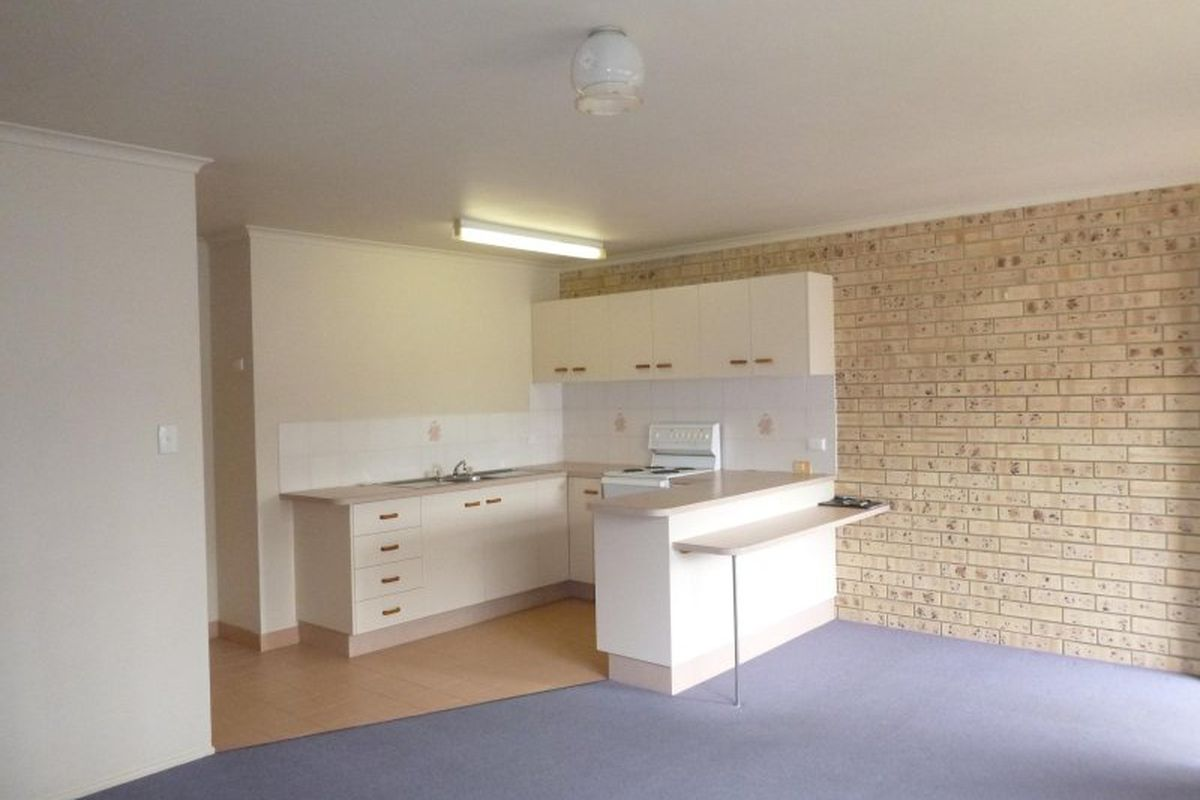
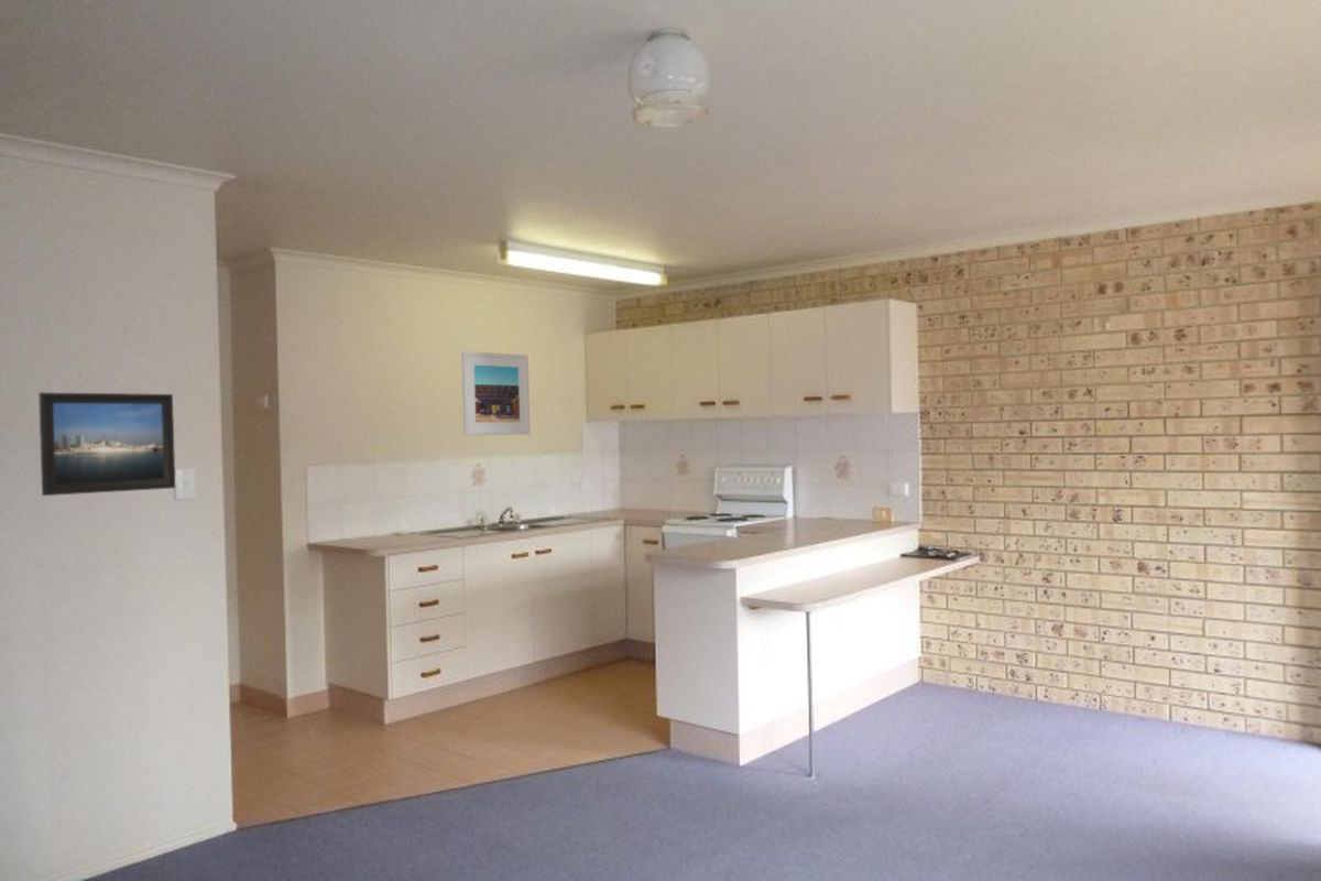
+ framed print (110, 442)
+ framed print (496, 393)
